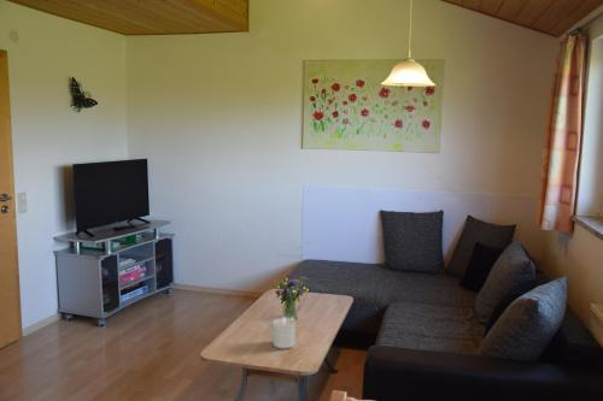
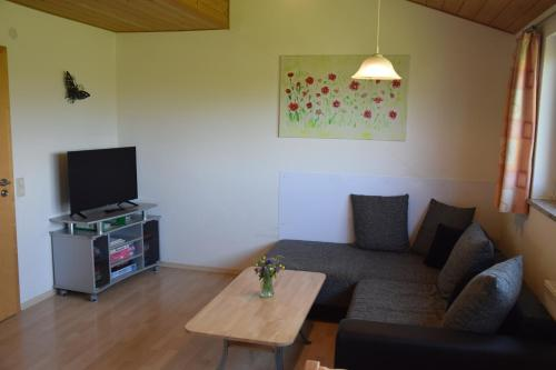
- candle (283, 330)
